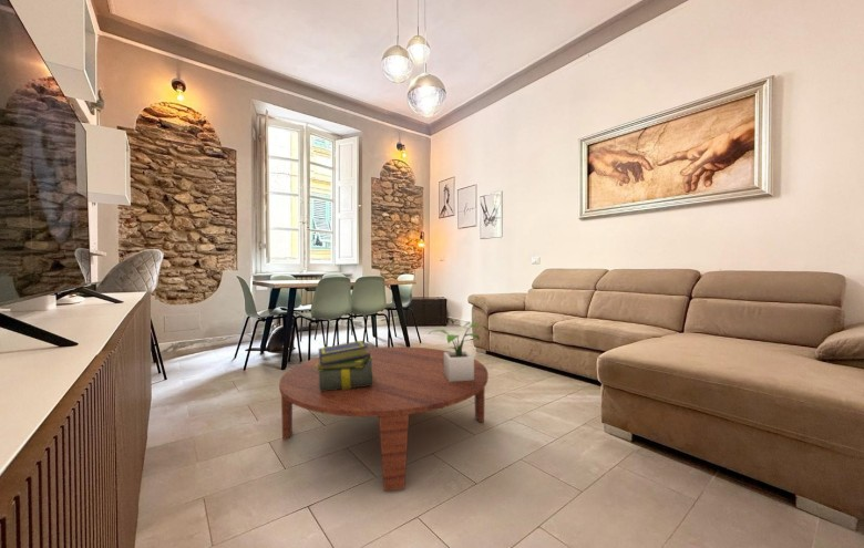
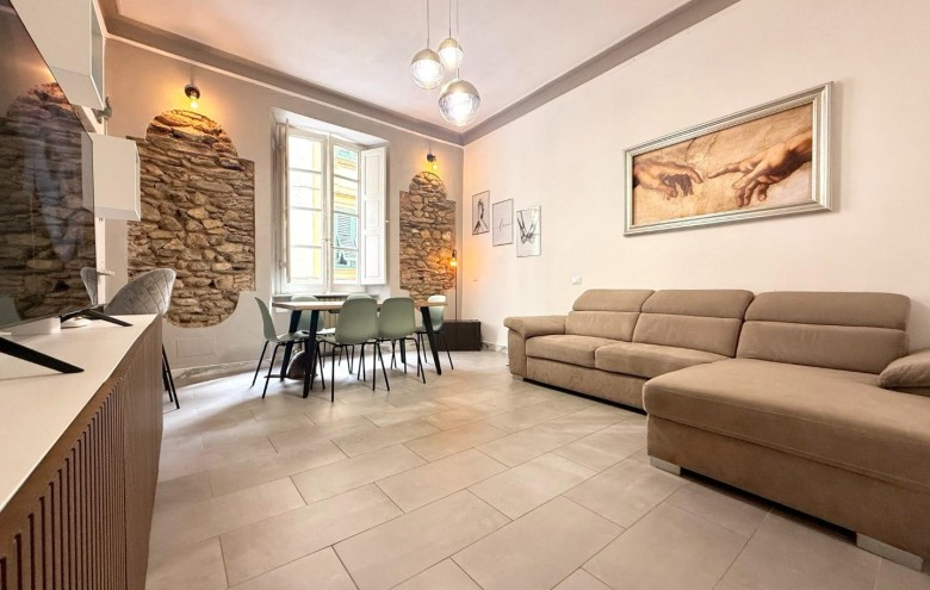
- stack of books (344, 364)
- coffee table (388, 397)
- potted plant (462, 351)
